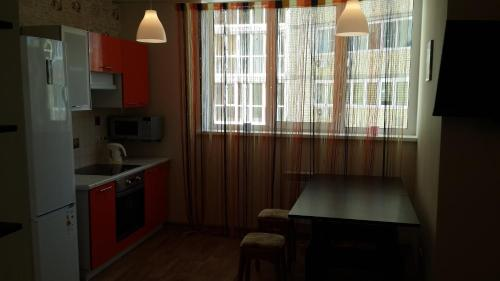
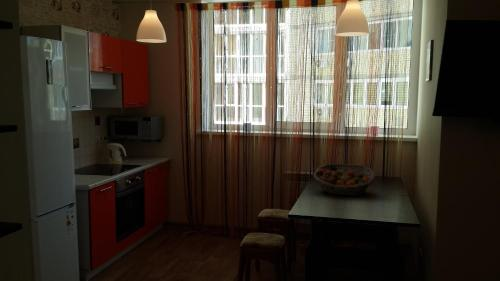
+ fruit basket (343, 179)
